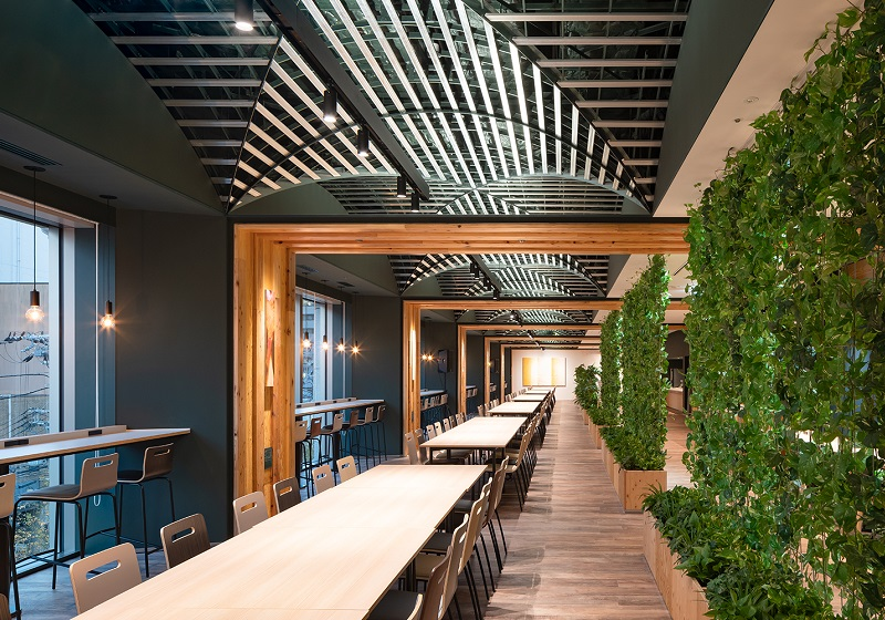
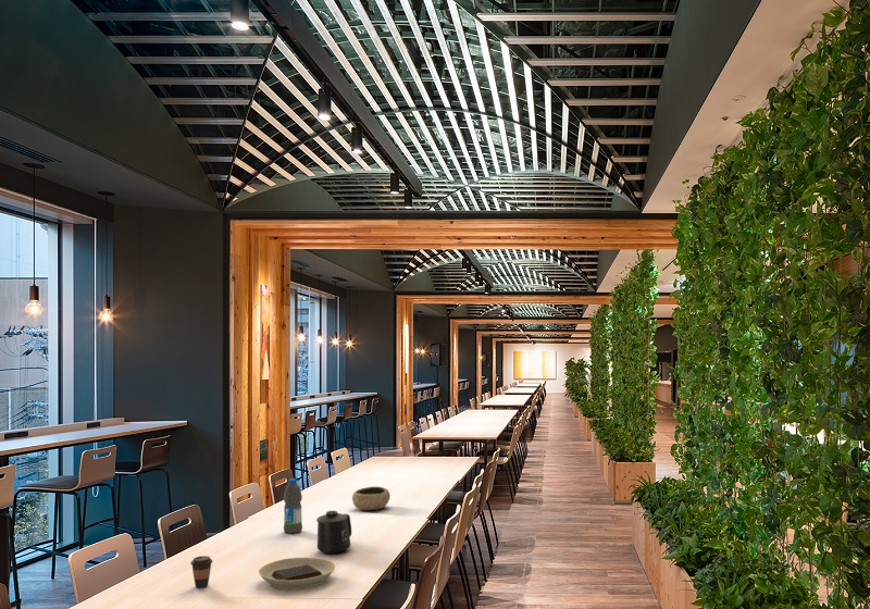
+ coffee cup (201, 572)
+ bowl (371, 498)
+ mug (334, 530)
+ plate (297, 573)
+ water bottle (293, 505)
